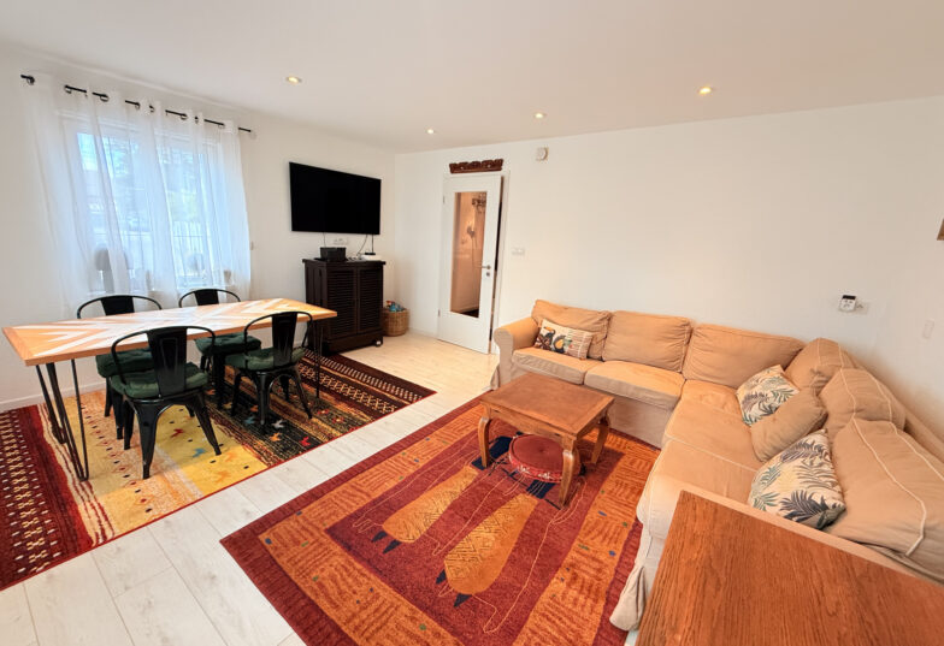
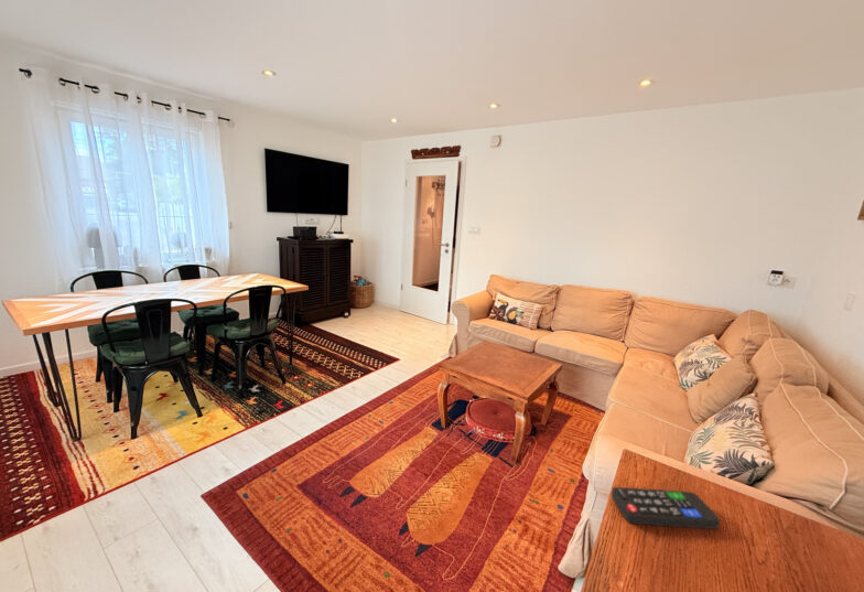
+ remote control (662, 506)
